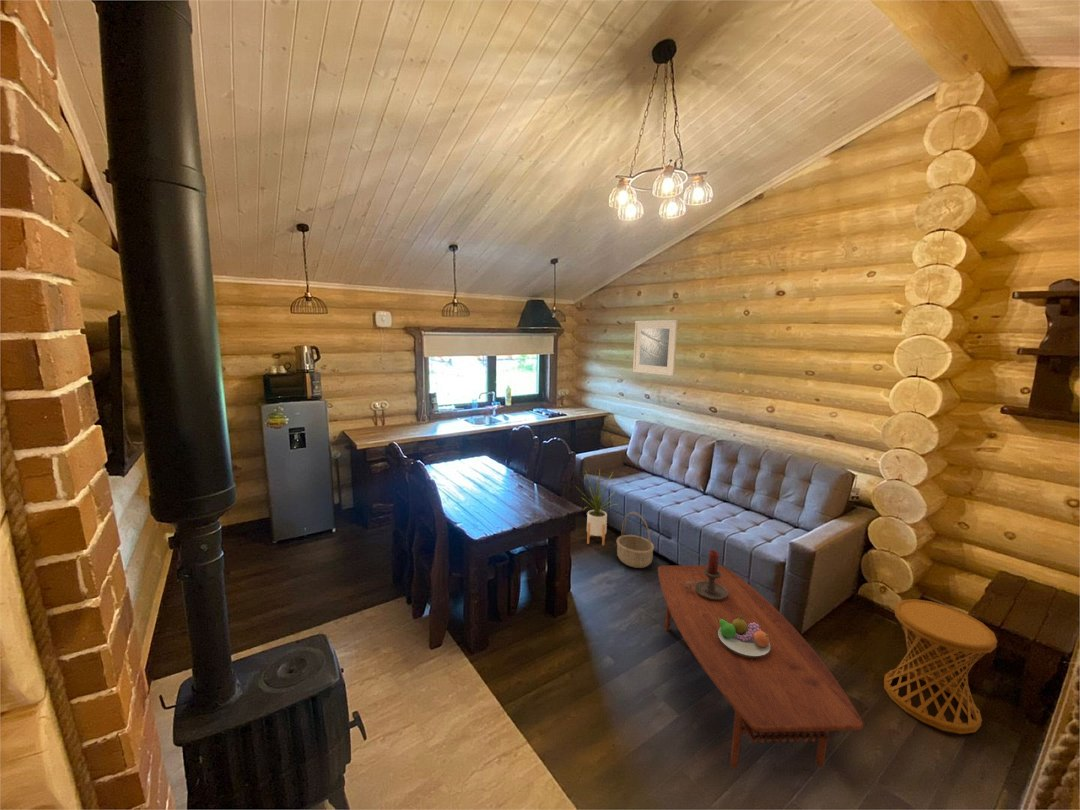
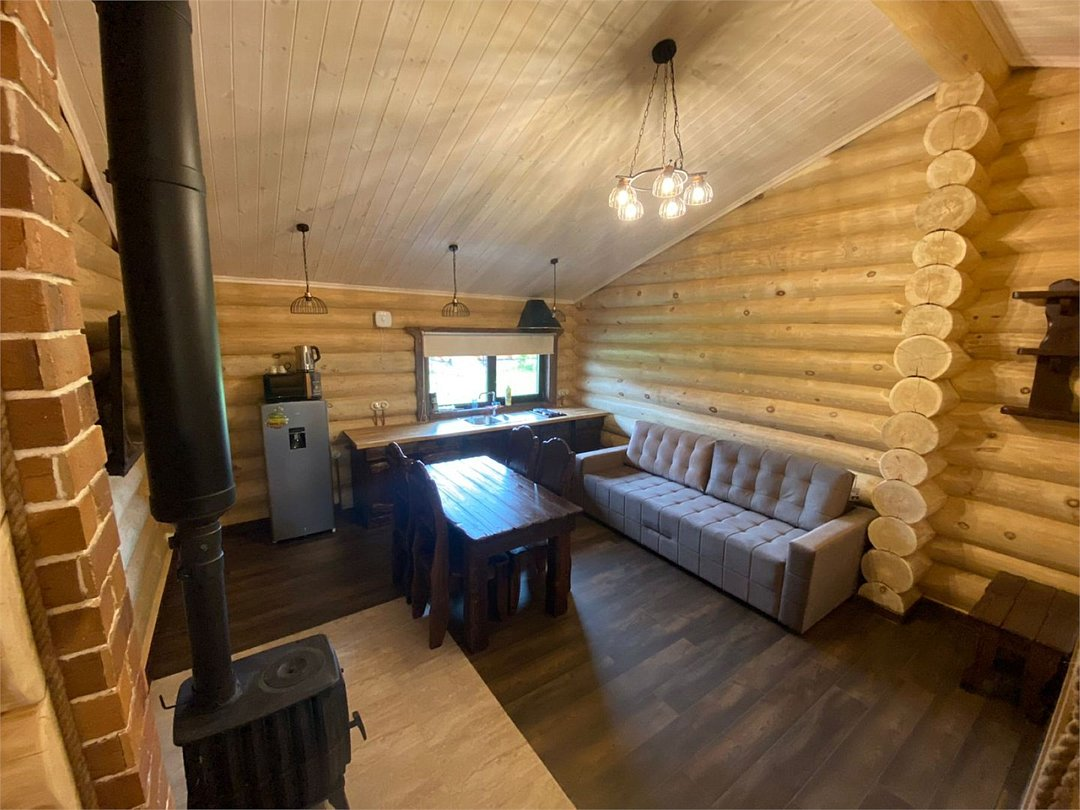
- basket (635, 537)
- fruit bowl (742, 633)
- house plant (598, 504)
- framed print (654, 347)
- candle holder (707, 571)
- side table (935, 661)
- coffee table (732, 656)
